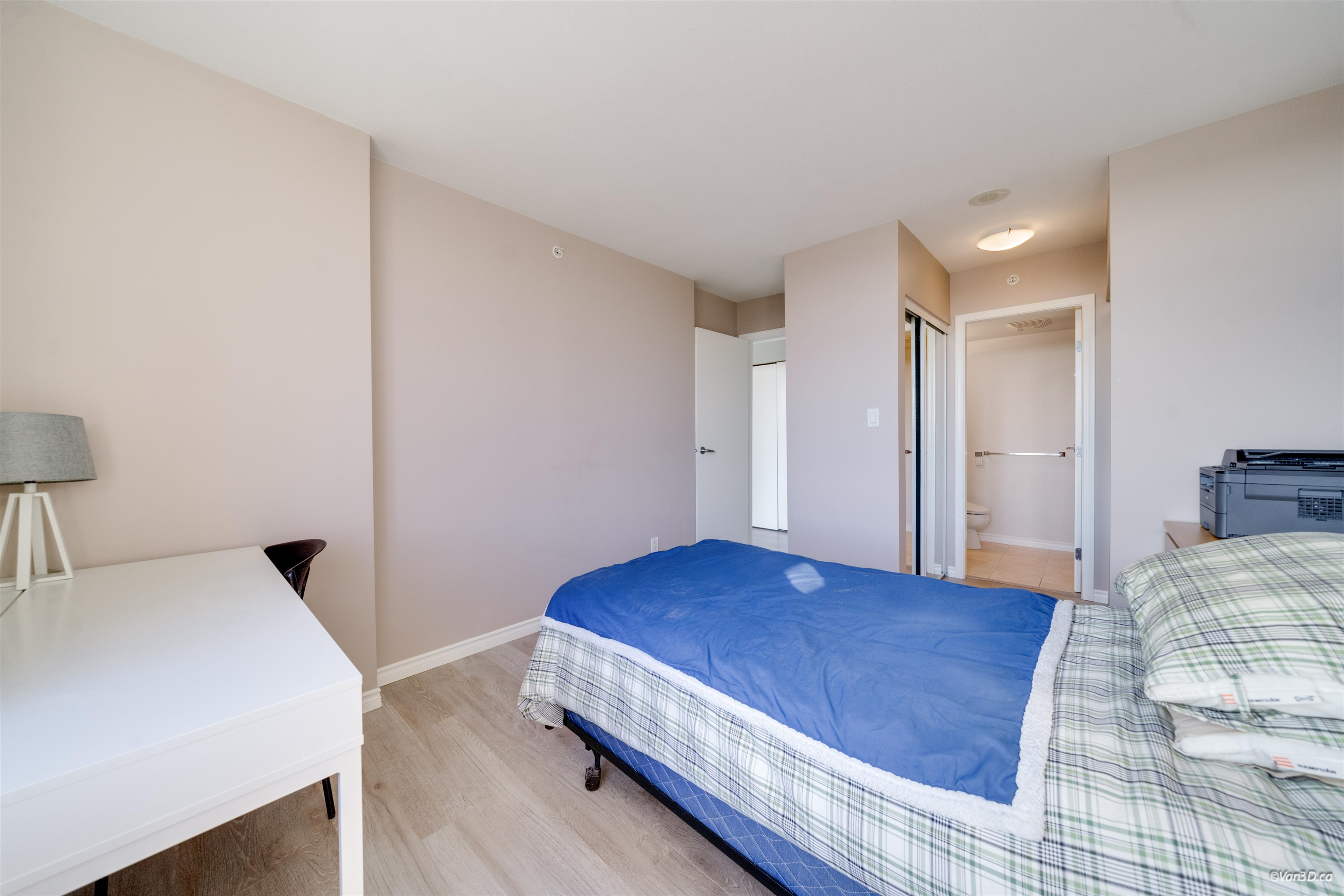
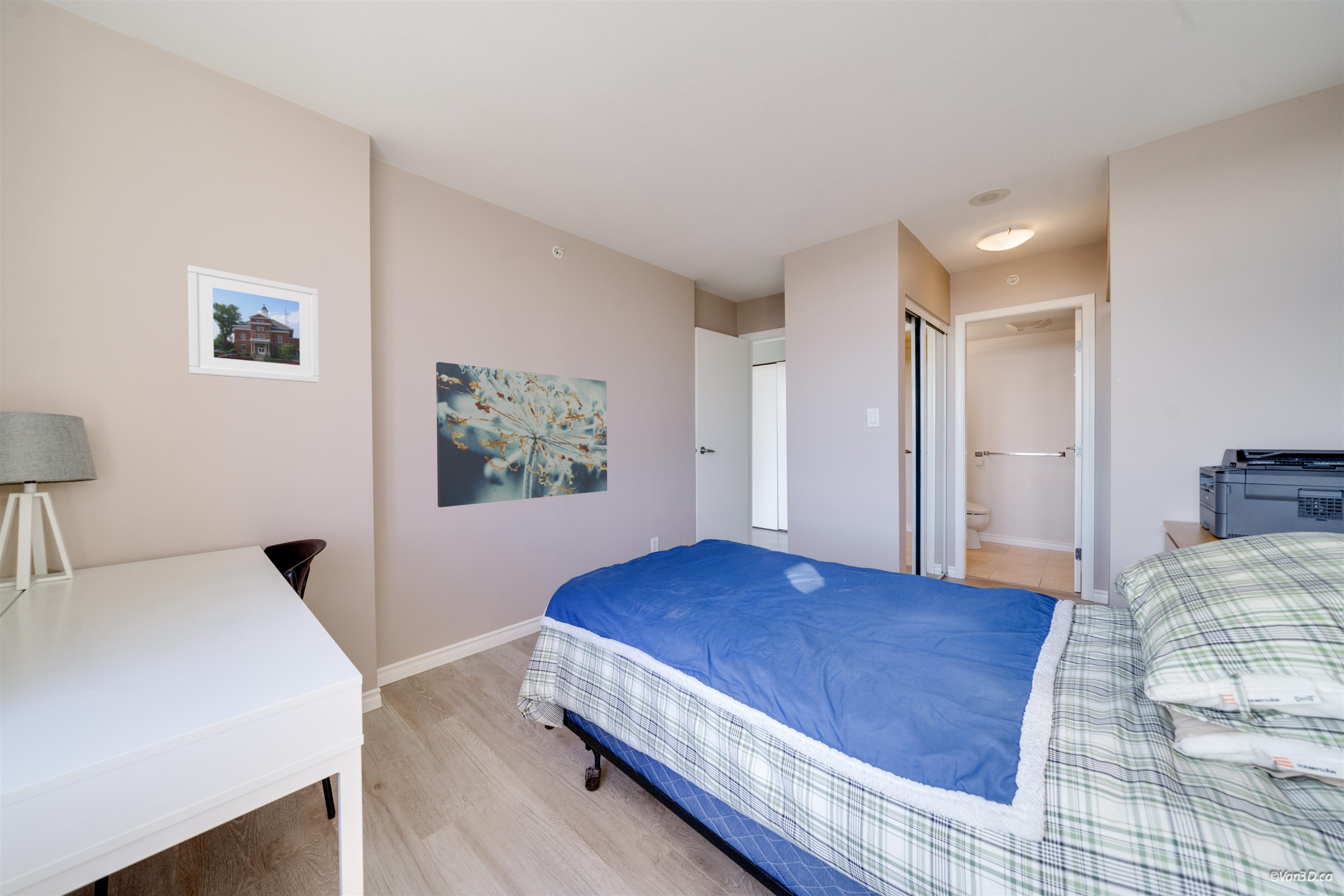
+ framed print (258, 328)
+ wall art (533, 435)
